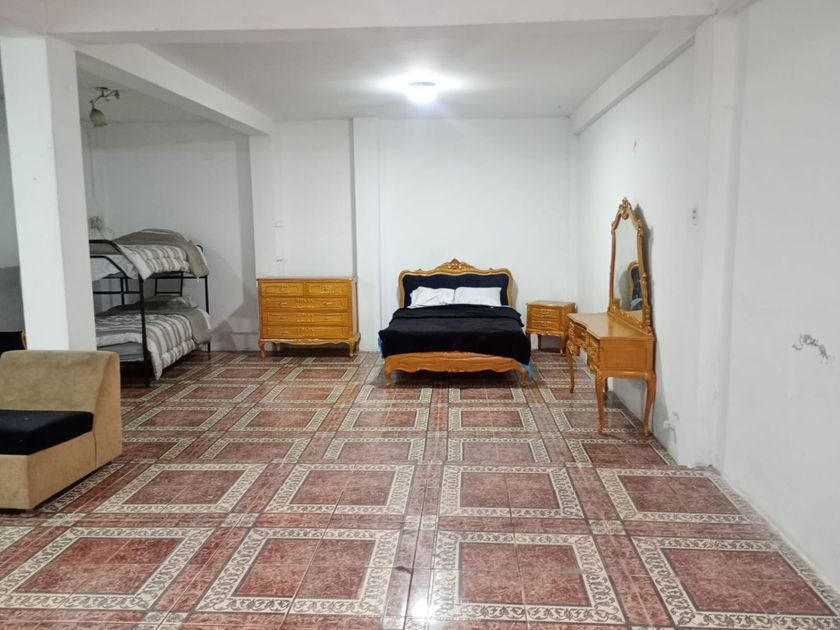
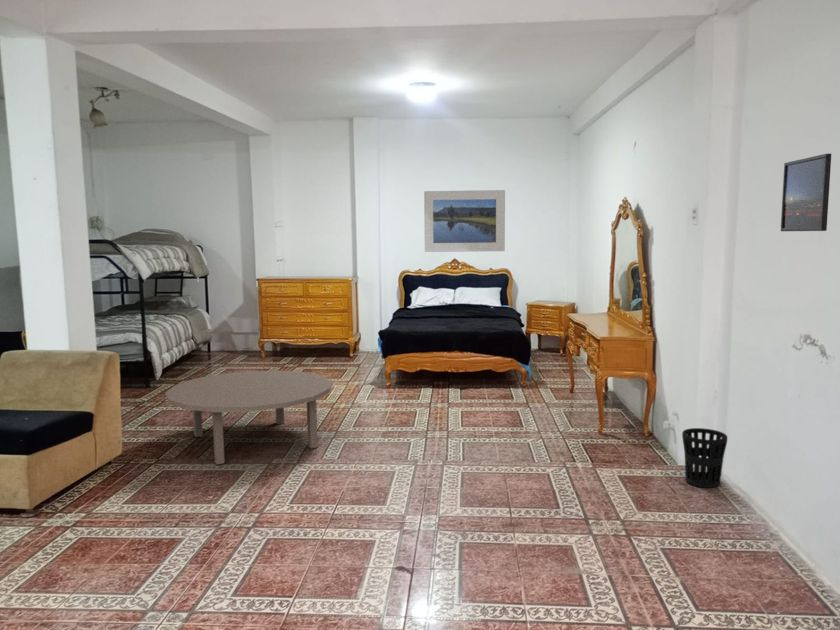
+ coffee table (252, 410)
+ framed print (804, 195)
+ wastebasket (703, 457)
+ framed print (464, 221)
